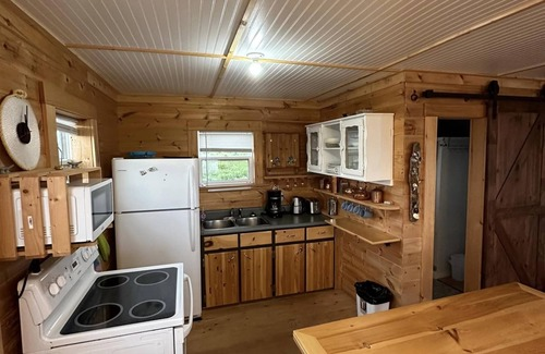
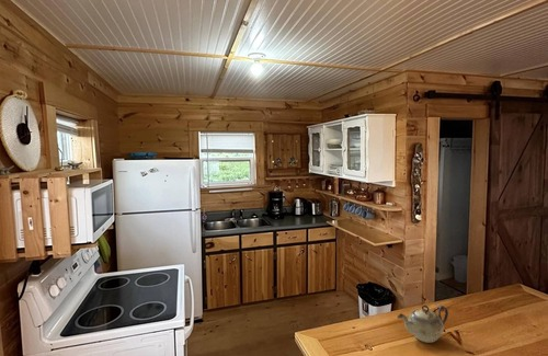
+ teapot (422, 321)
